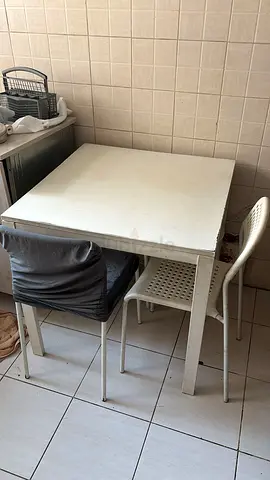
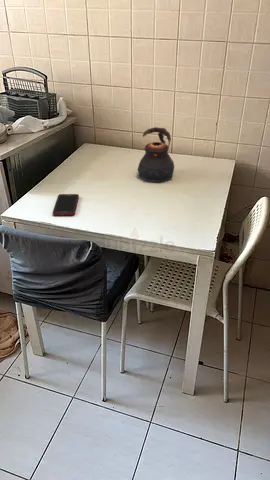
+ cell phone (66, 204)
+ teapot (157, 152)
